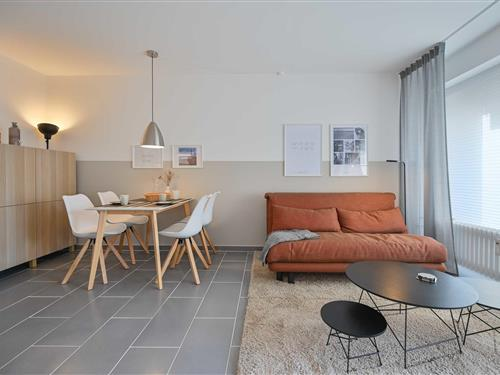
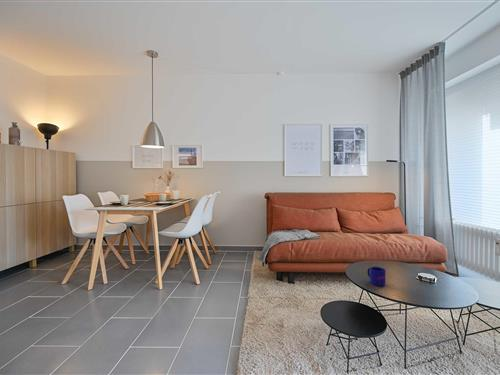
+ mug (375, 275)
